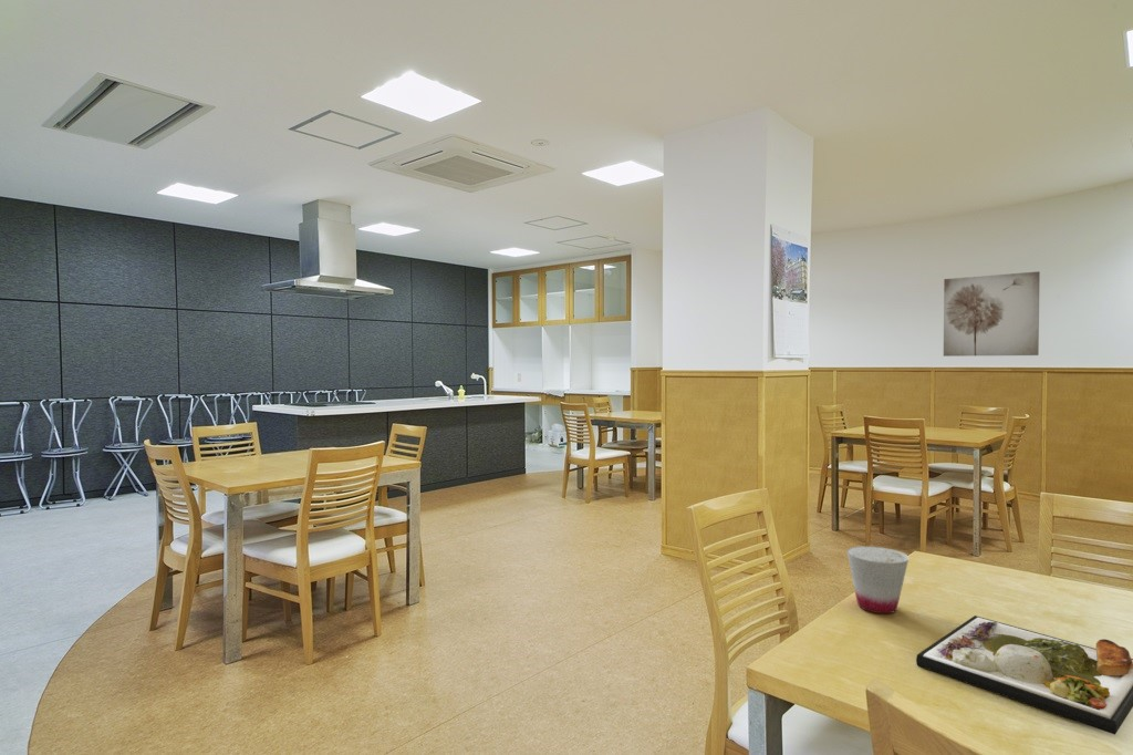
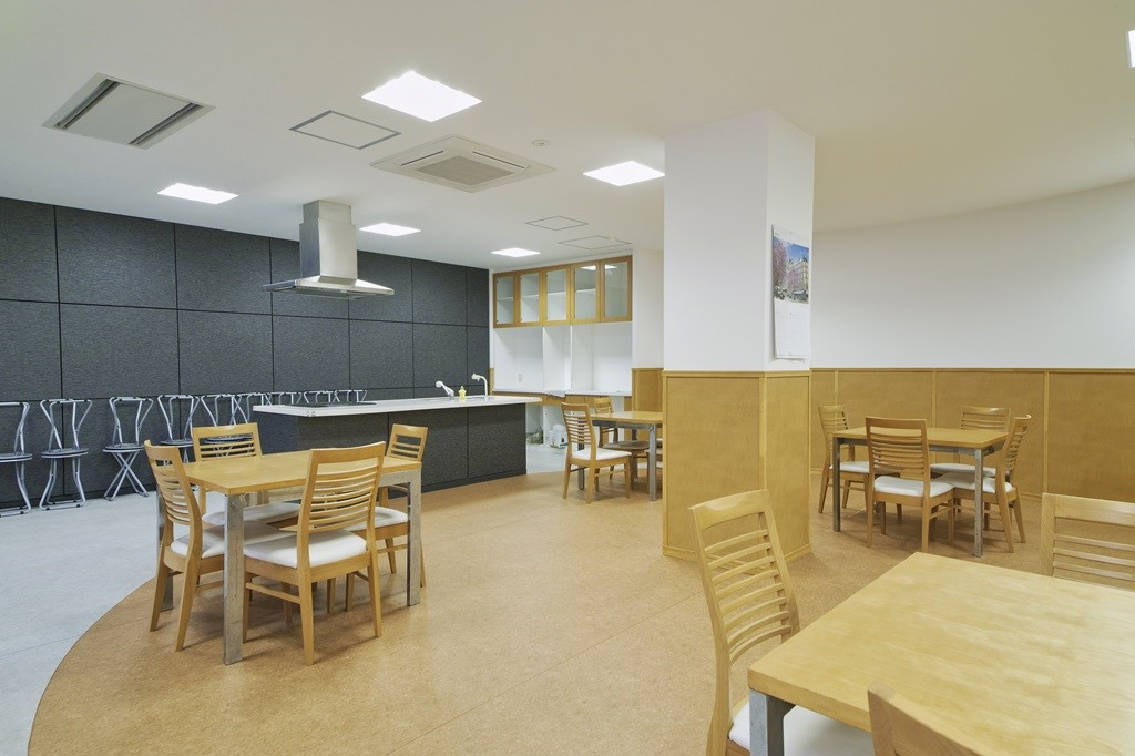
- wall art (989, 316)
- cup (876, 580)
- dinner plate (1032, 656)
